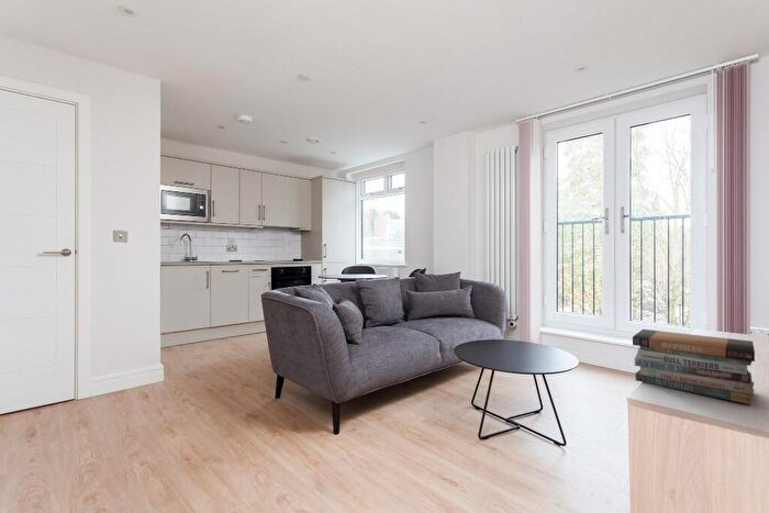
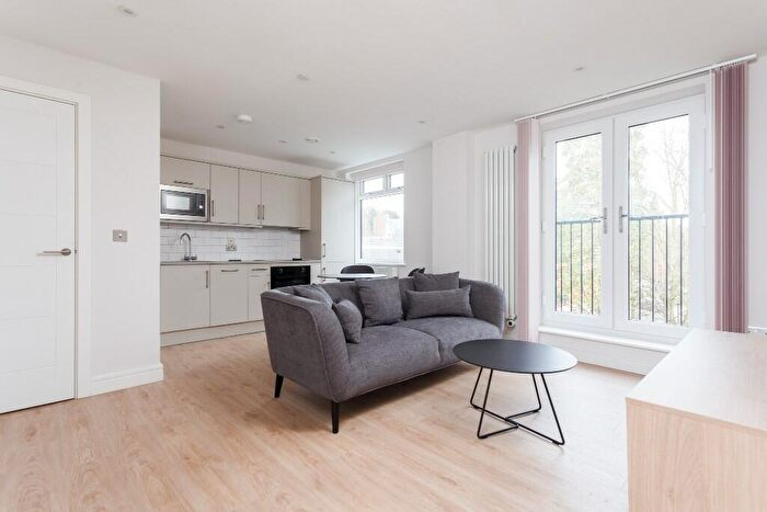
- book stack (690, 361)
